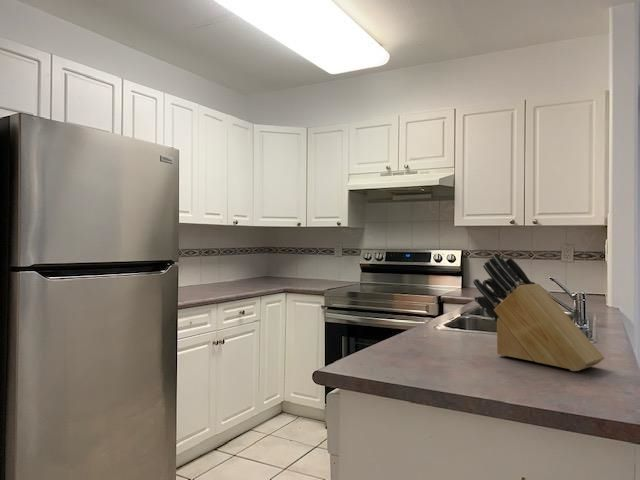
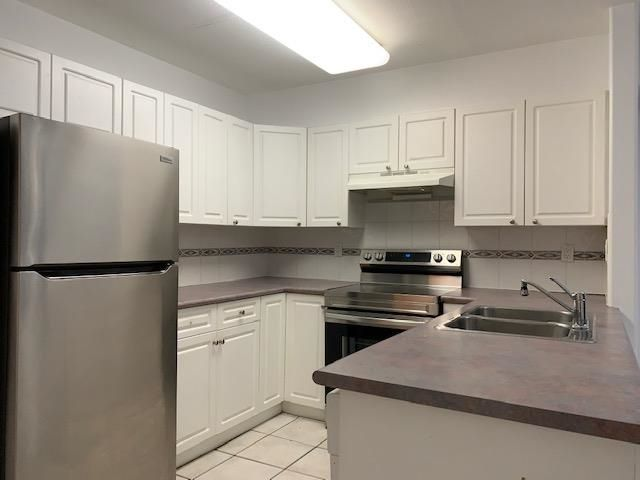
- knife block (533, 305)
